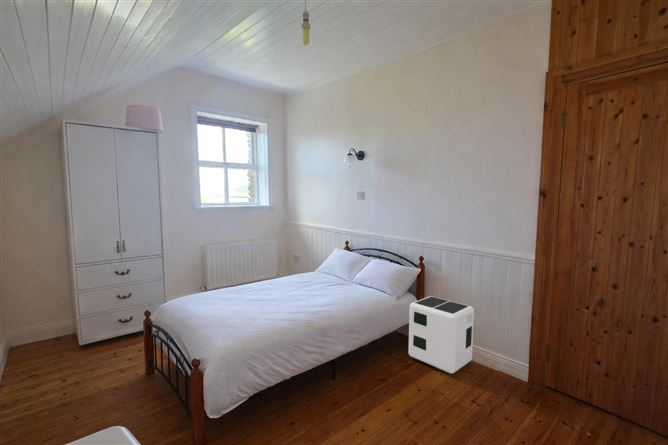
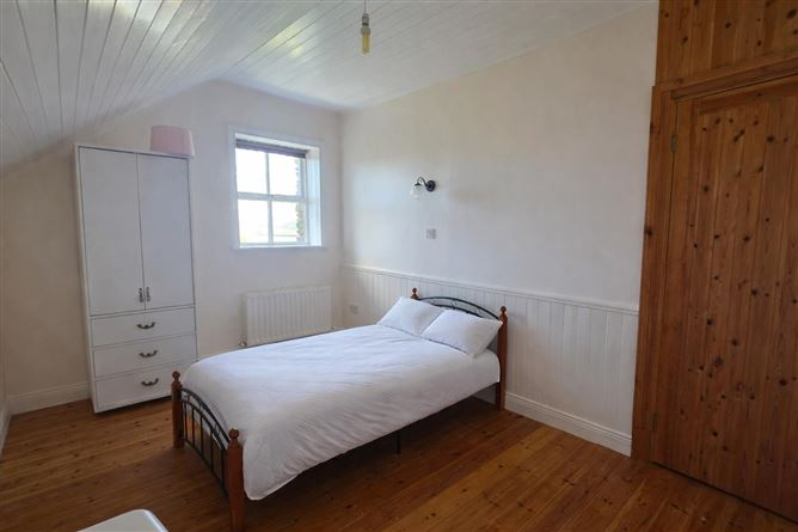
- air purifier (440, 332)
